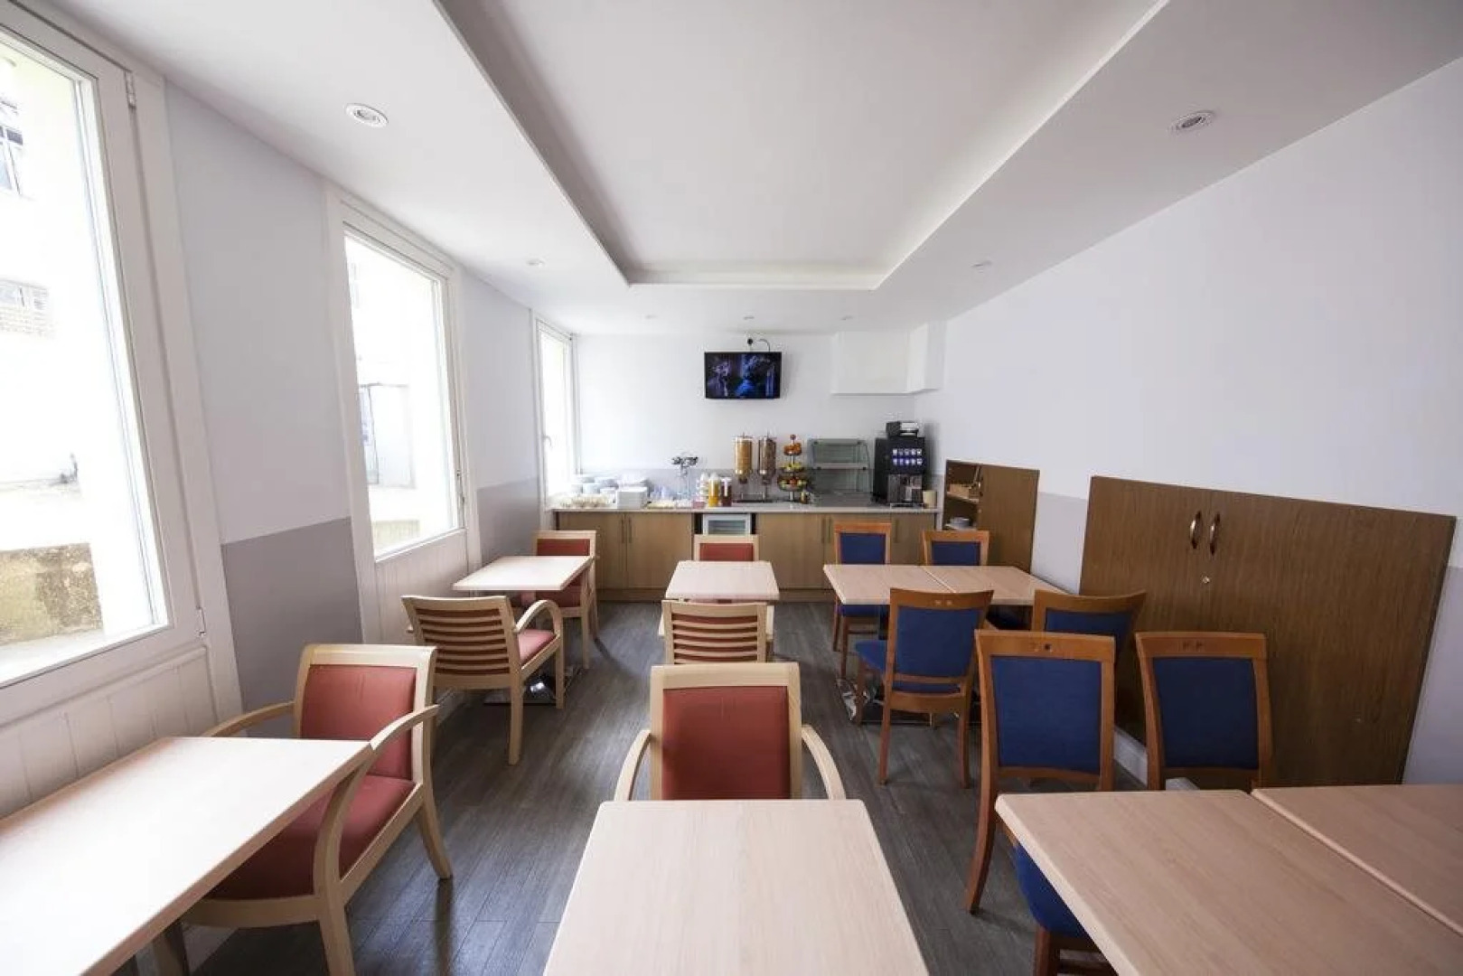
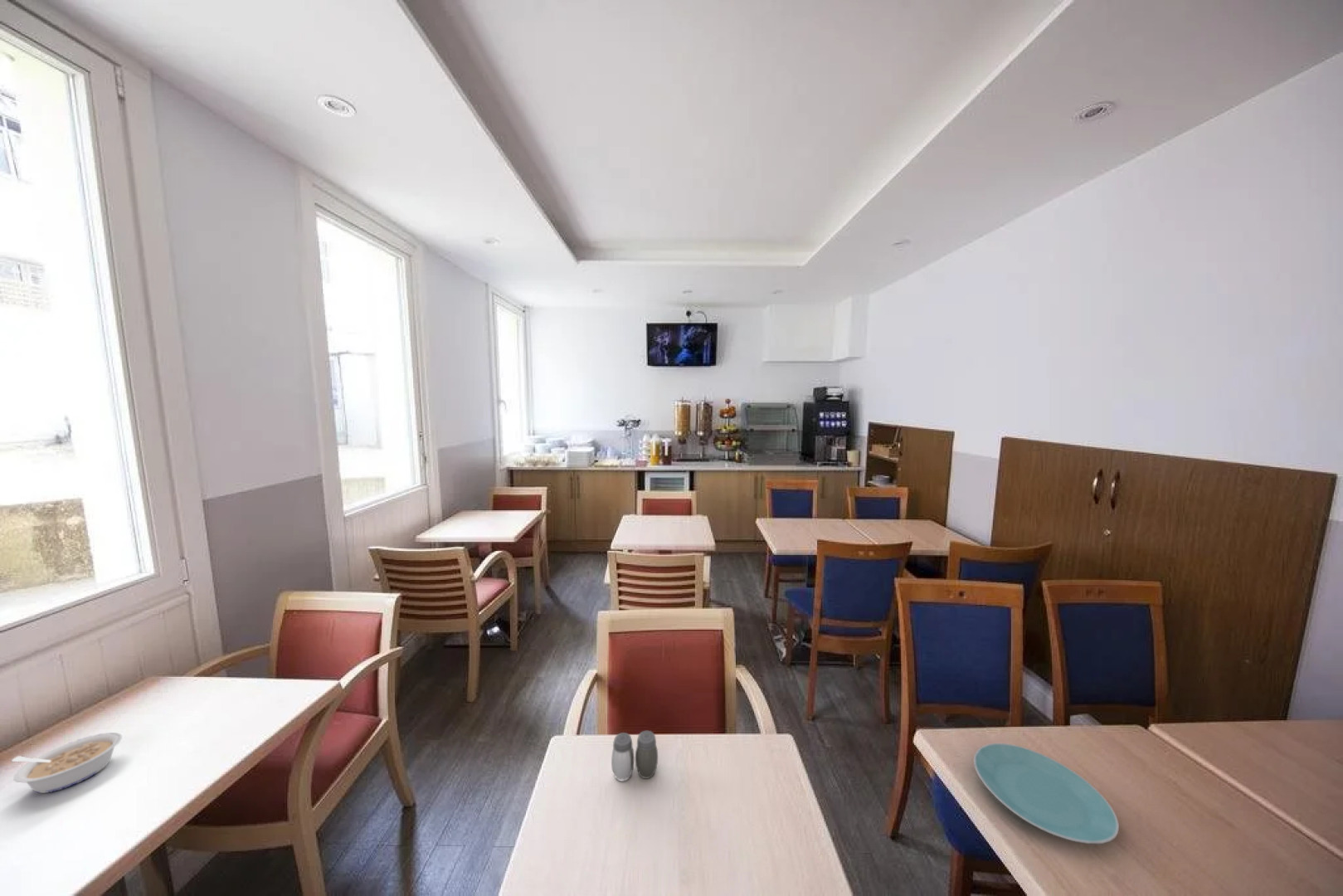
+ salt and pepper shaker (635, 754)
+ plate (1039, 791)
+ legume (67, 764)
